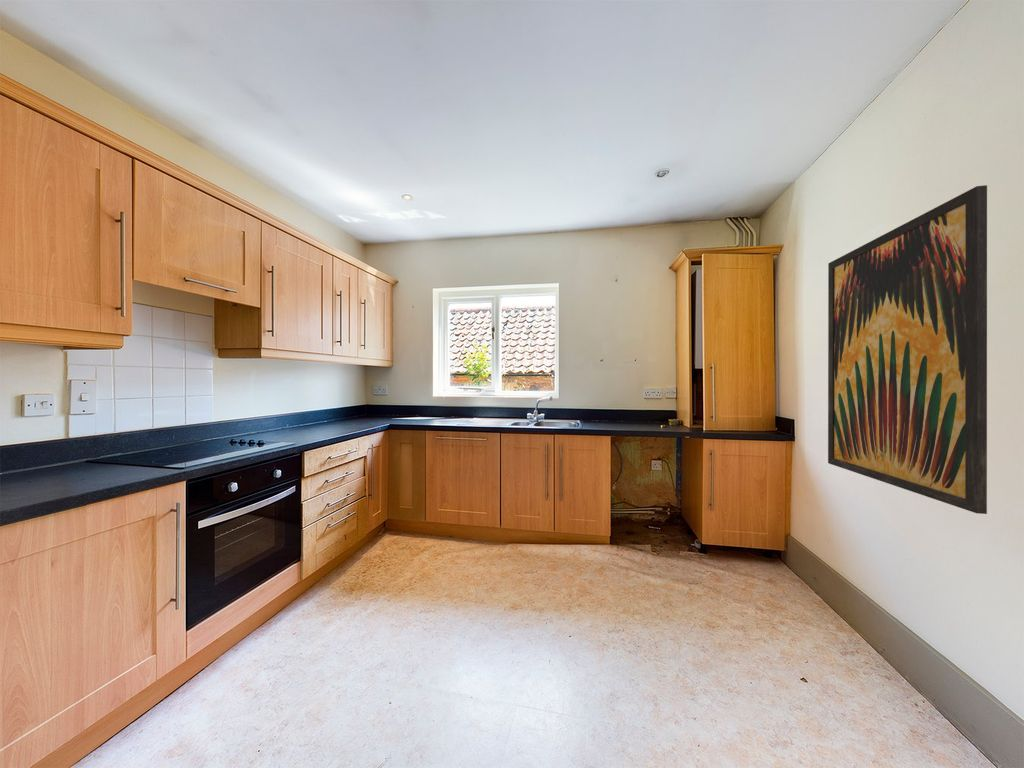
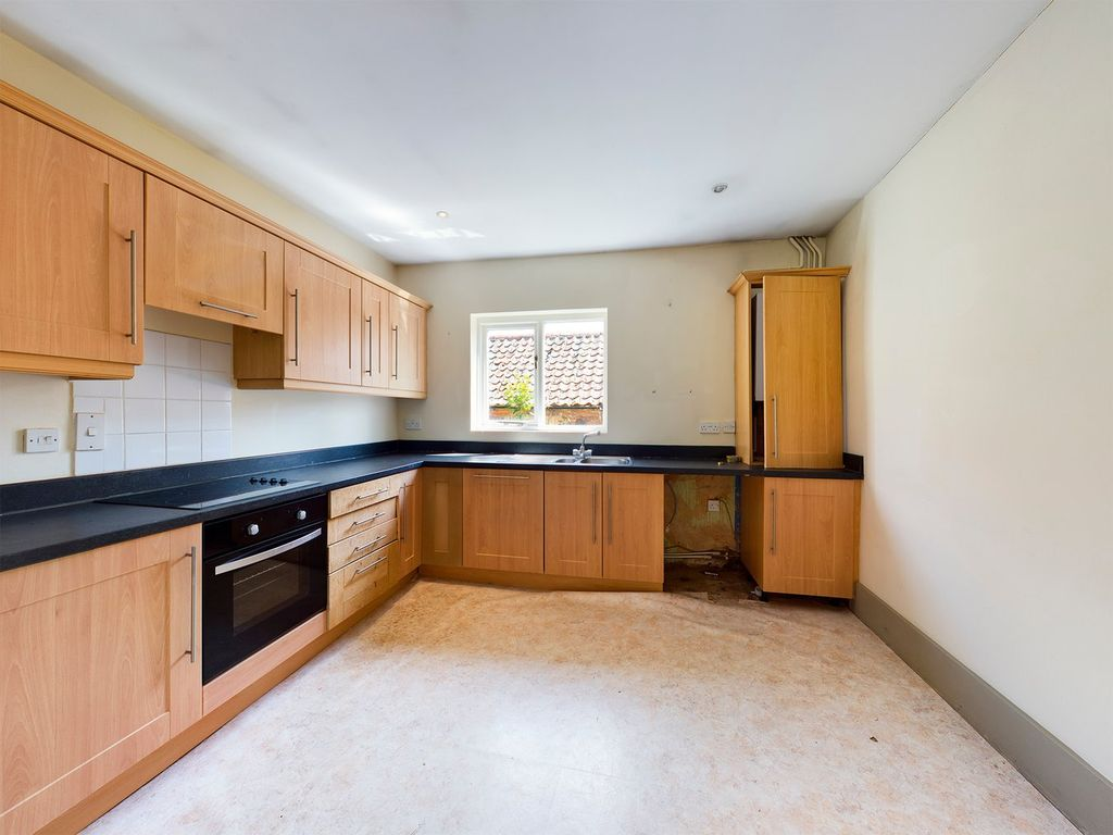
- wall art (888, 358)
